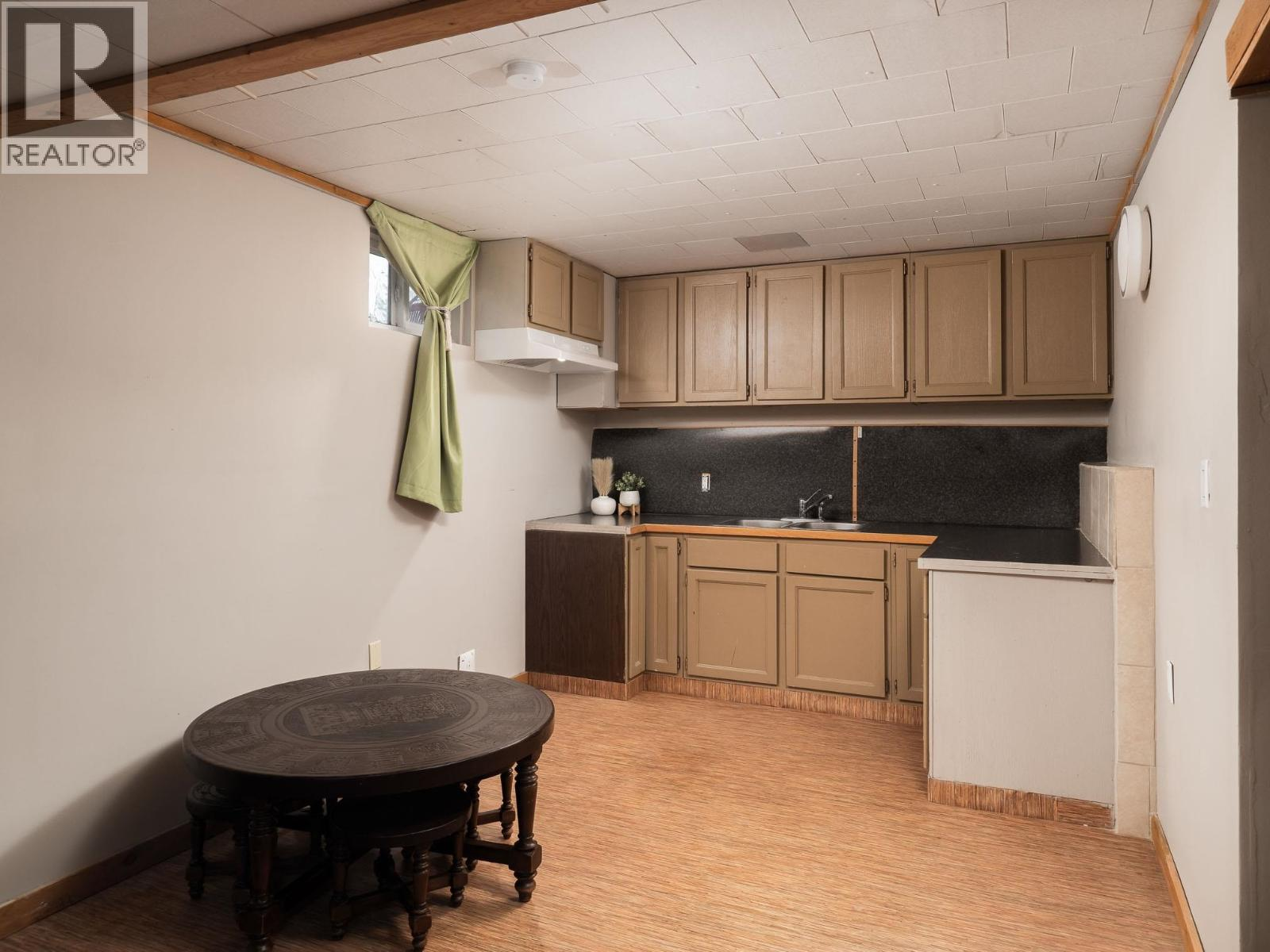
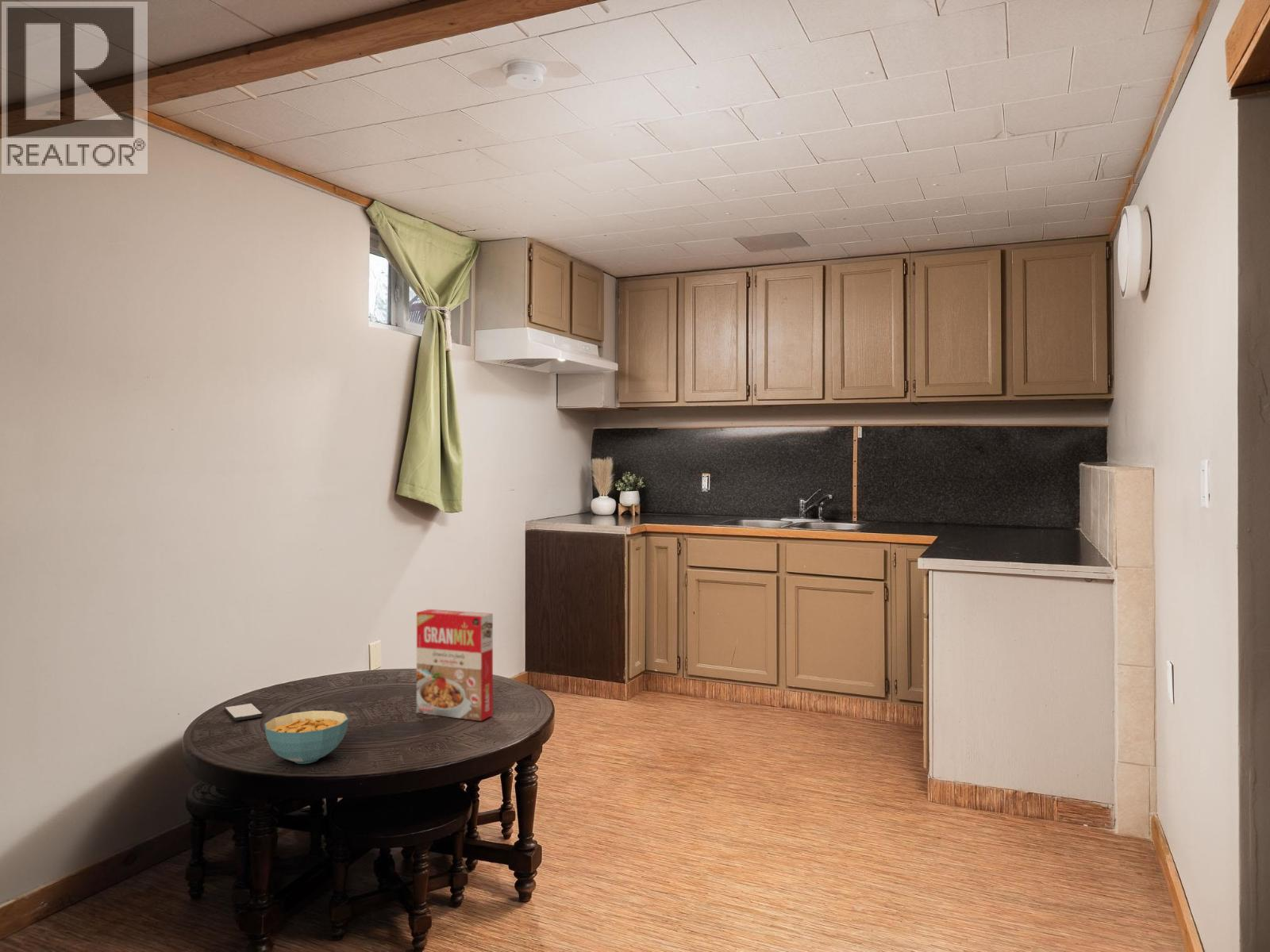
+ cereal bowl (306, 740)
+ cereal box (454, 663)
+ smartphone (243, 712)
